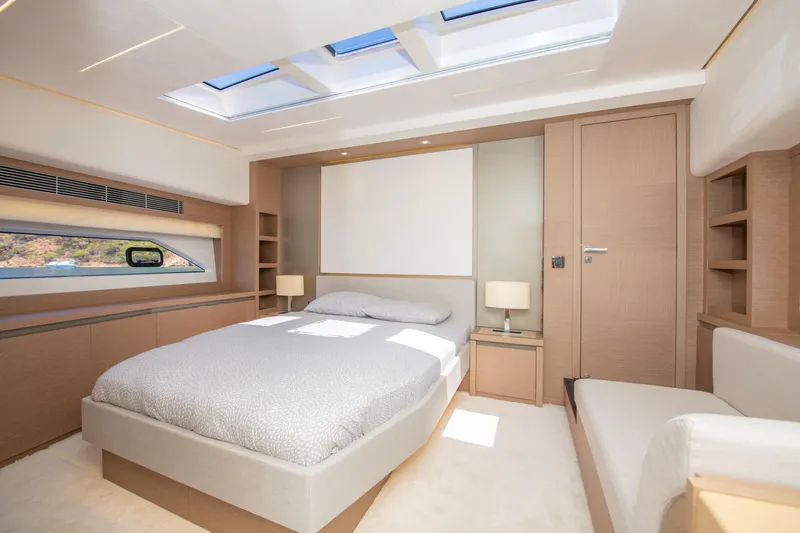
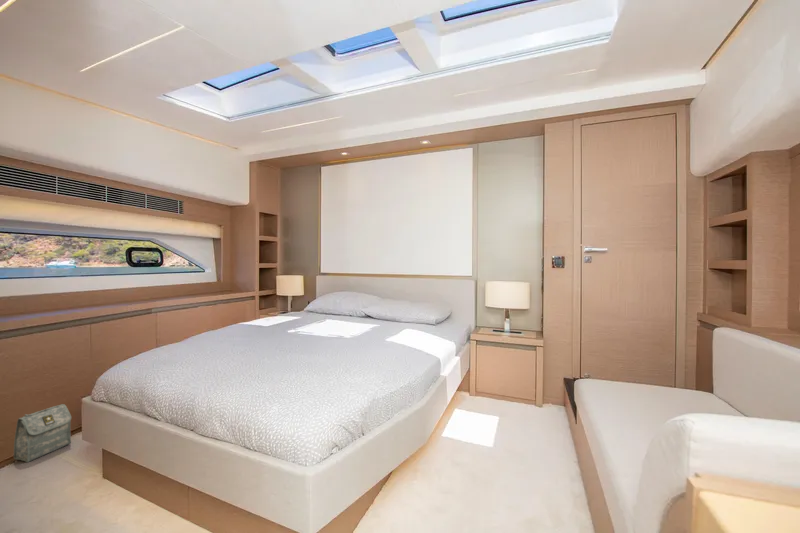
+ bag (44, 430)
